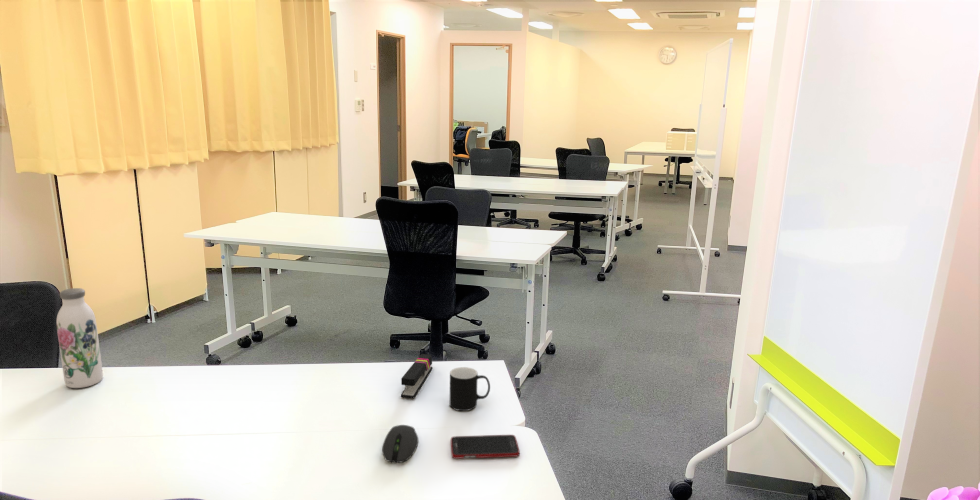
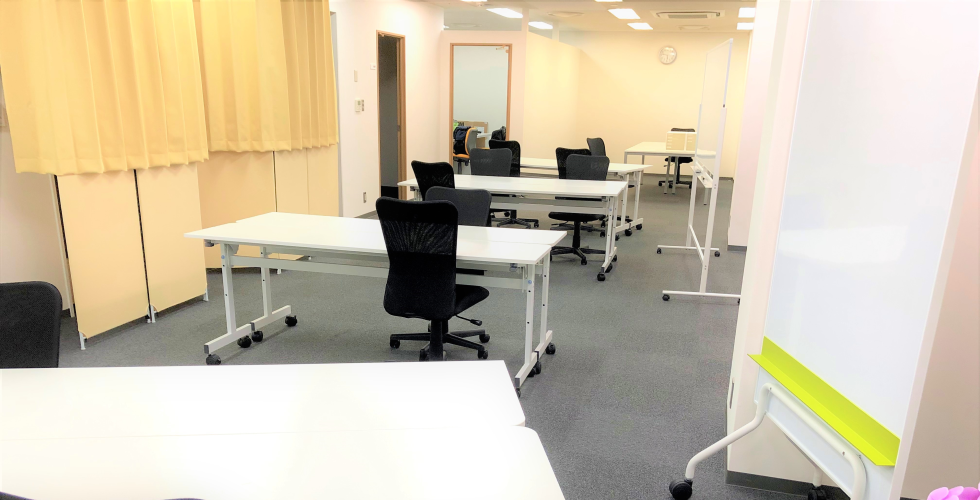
- cell phone (484, 446)
- water bottle (78, 336)
- computer mouse (400, 439)
- stapler (417, 373)
- cup (469, 389)
